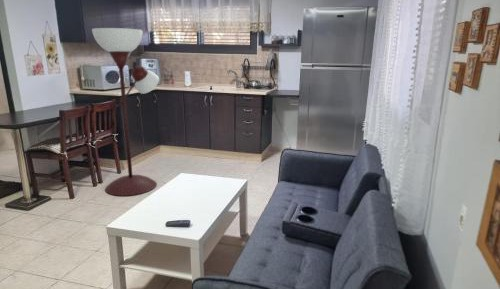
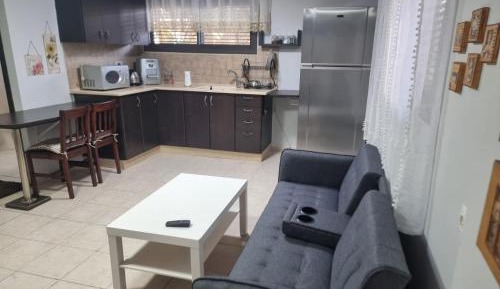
- floor lamp (126, 111)
